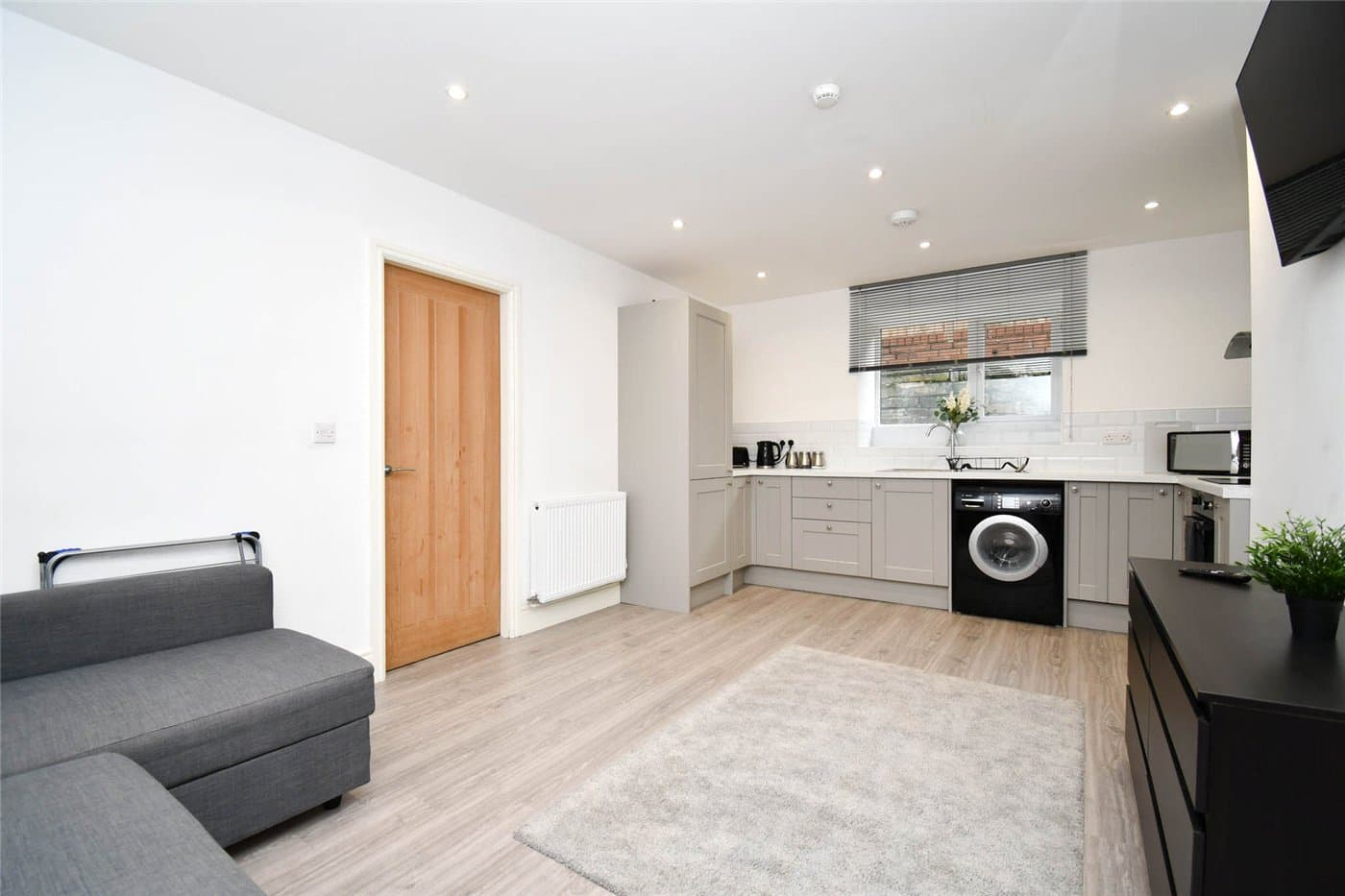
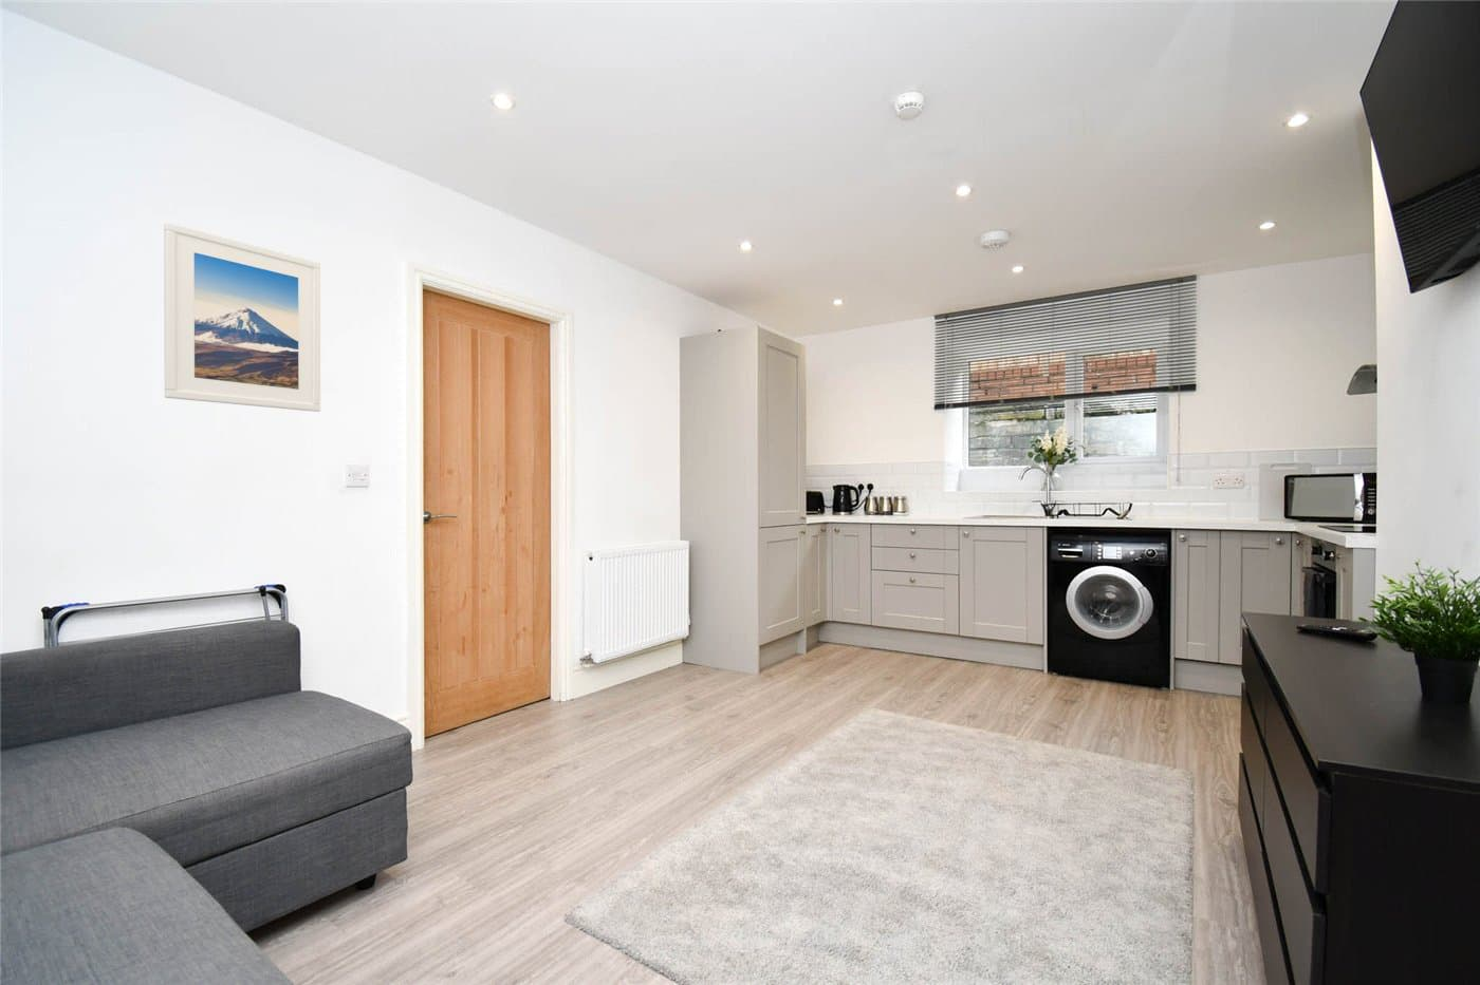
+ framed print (249, 324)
